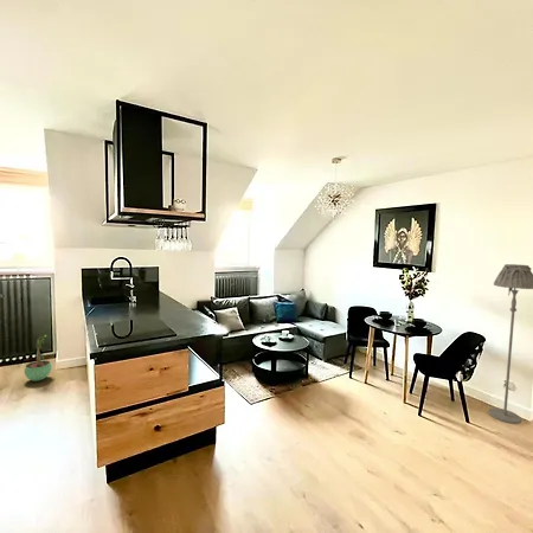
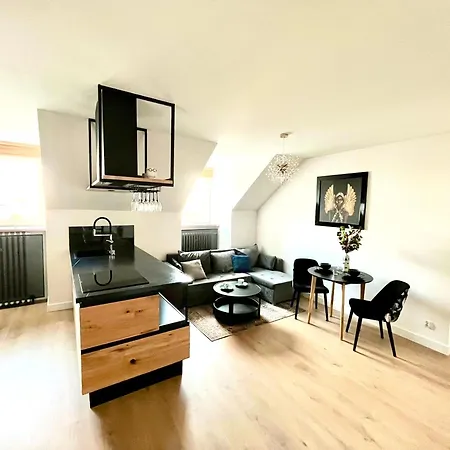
- floor lamp (509, 341)
- potted plant (37, 358)
